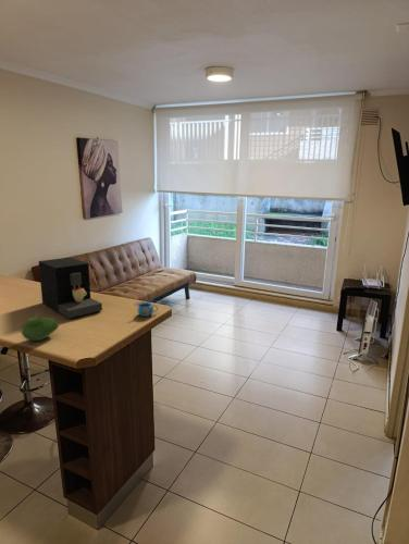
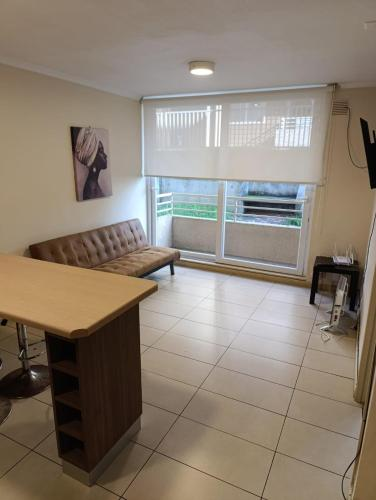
- fruit (40, 327)
- mug (146, 307)
- coffee maker (70, 285)
